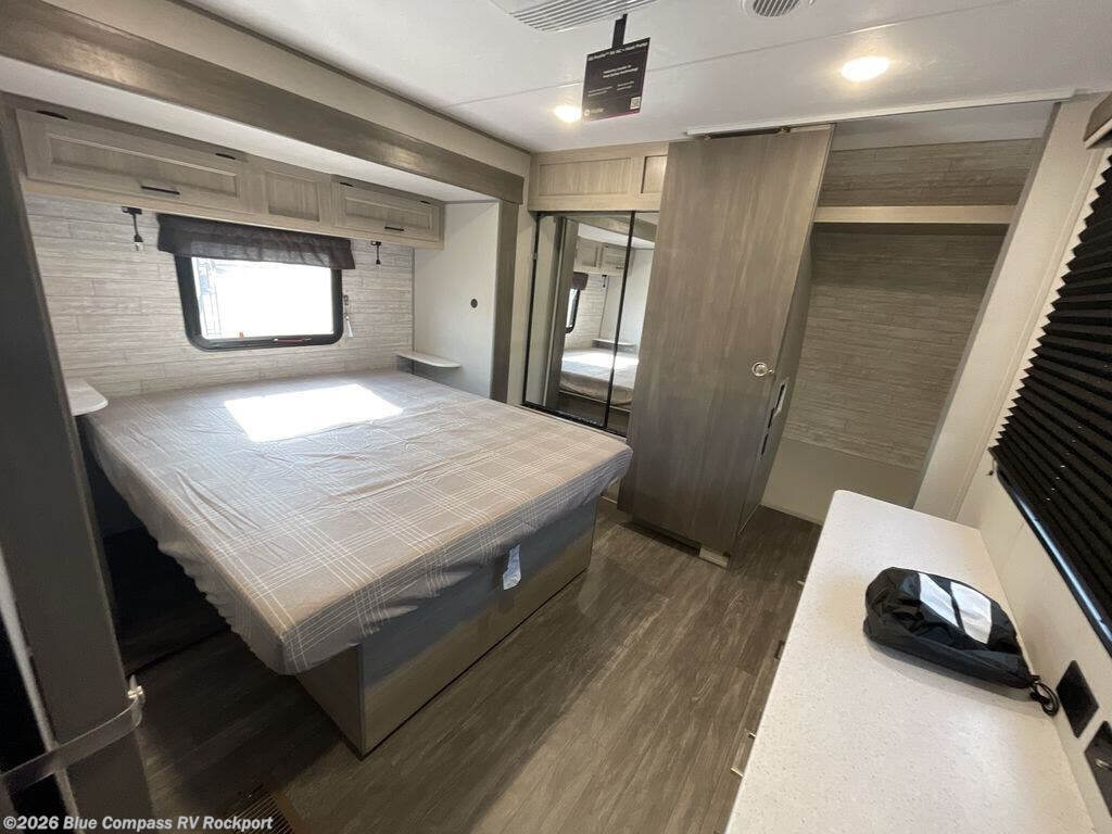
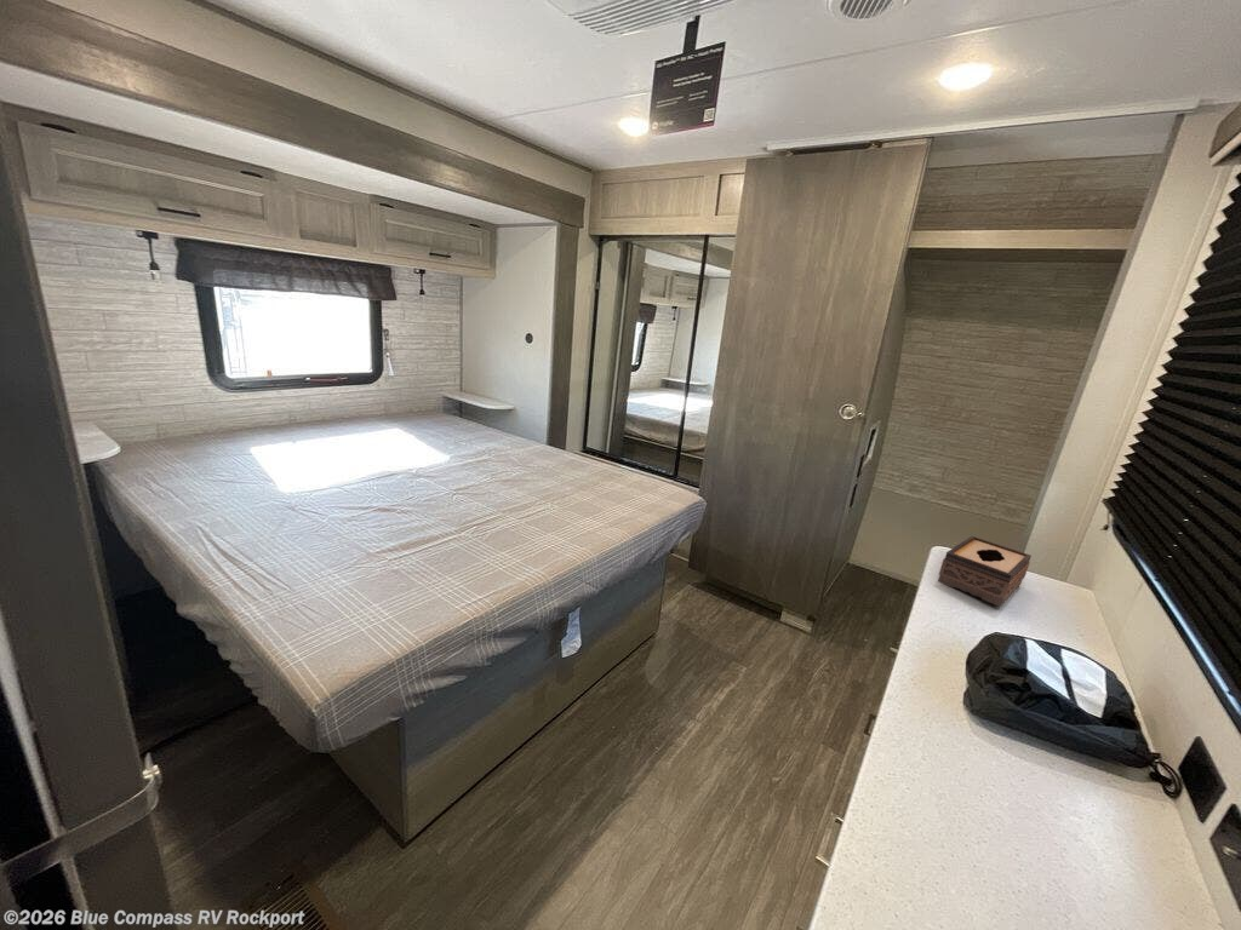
+ tissue box (984, 568)
